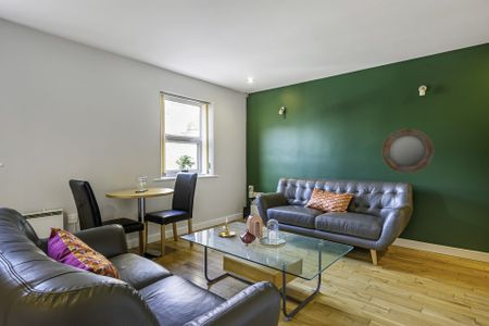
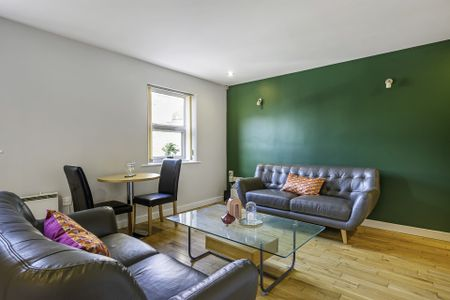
- candle holder (225, 226)
- home mirror (406, 151)
